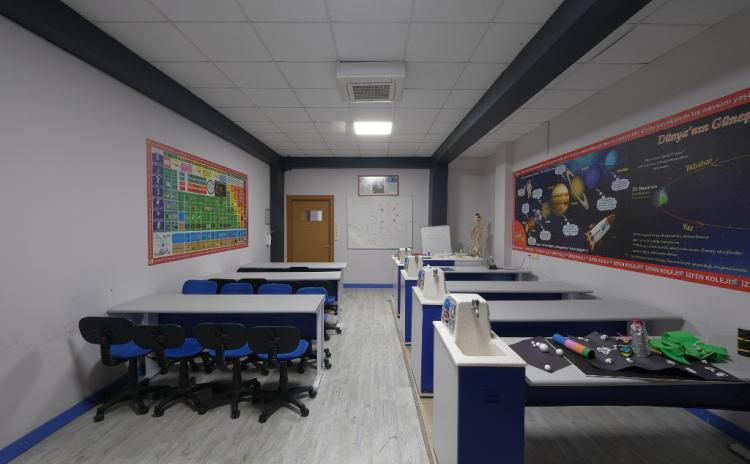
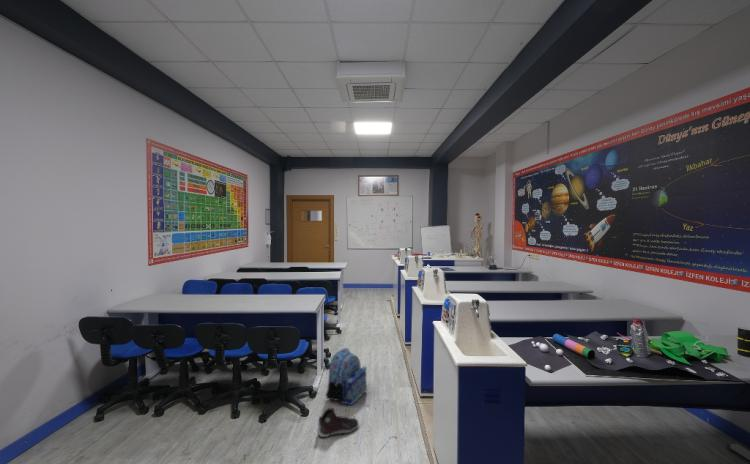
+ backpack (347, 373)
+ sneaker (338, 419)
